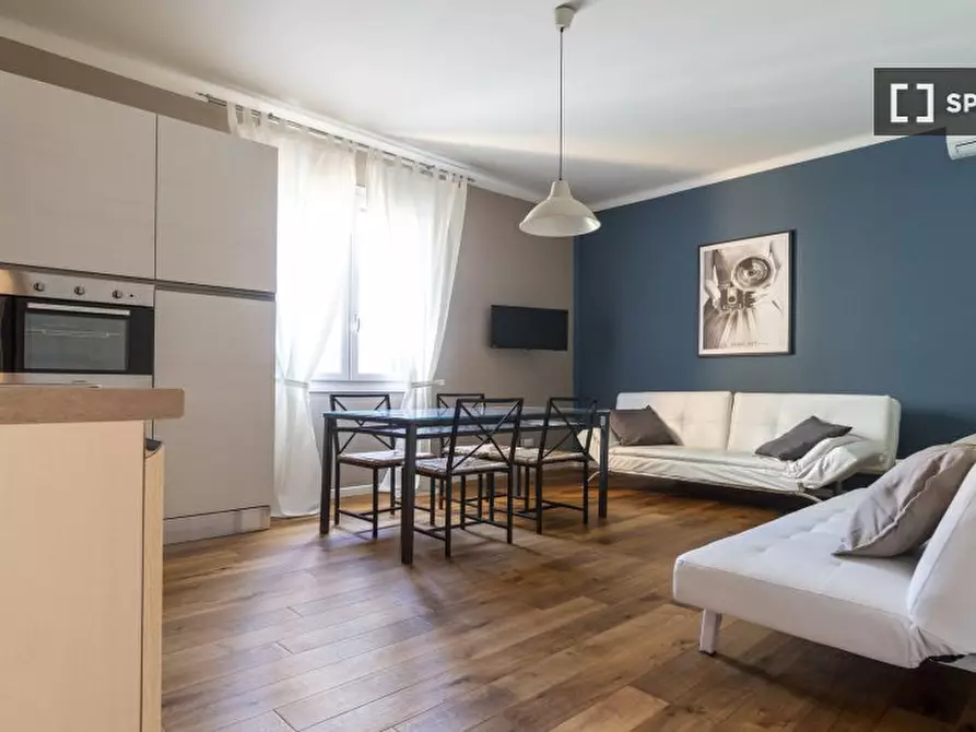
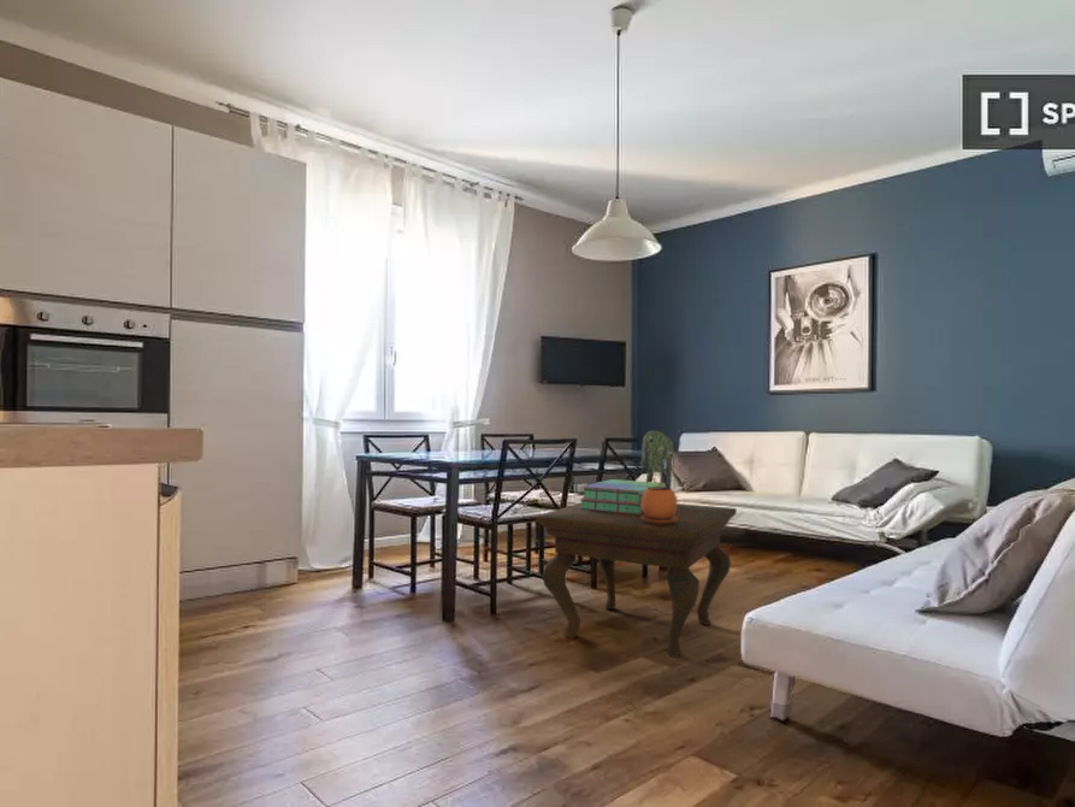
+ potted plant (656, 475)
+ stack of books (624, 494)
+ side table (643, 564)
